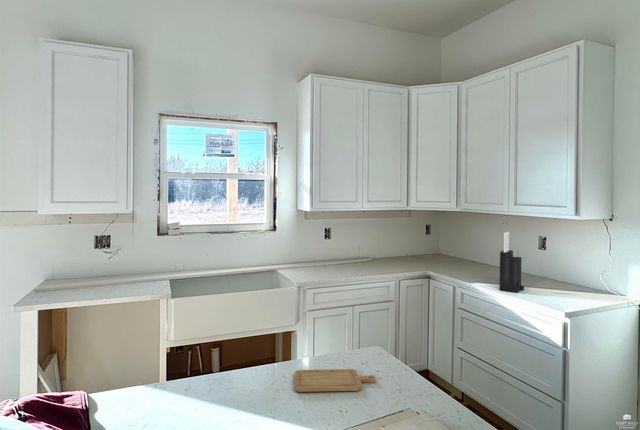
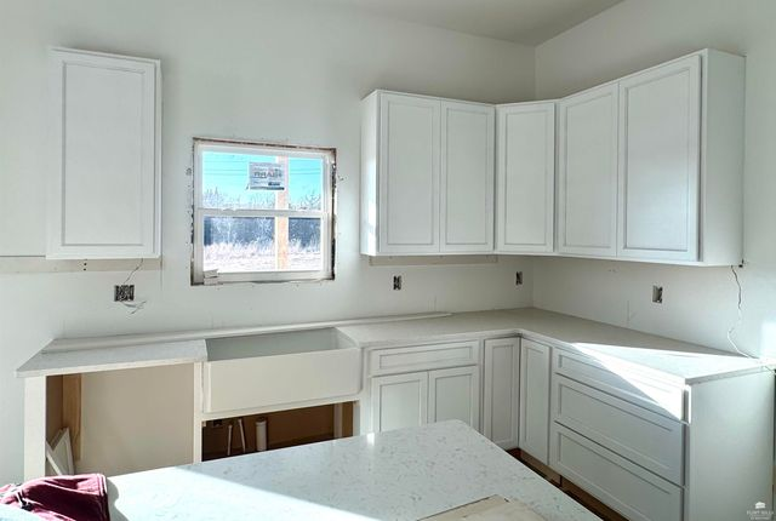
- knife block (512, 260)
- chopping board (335, 379)
